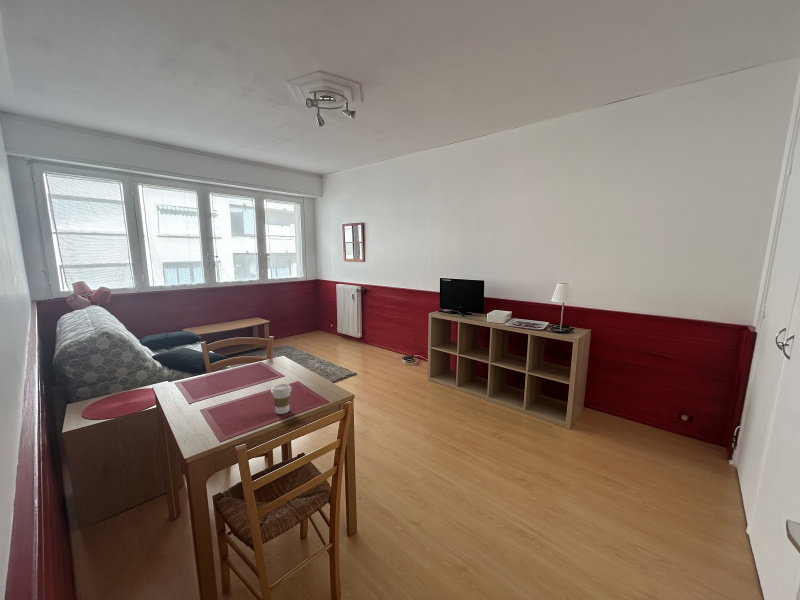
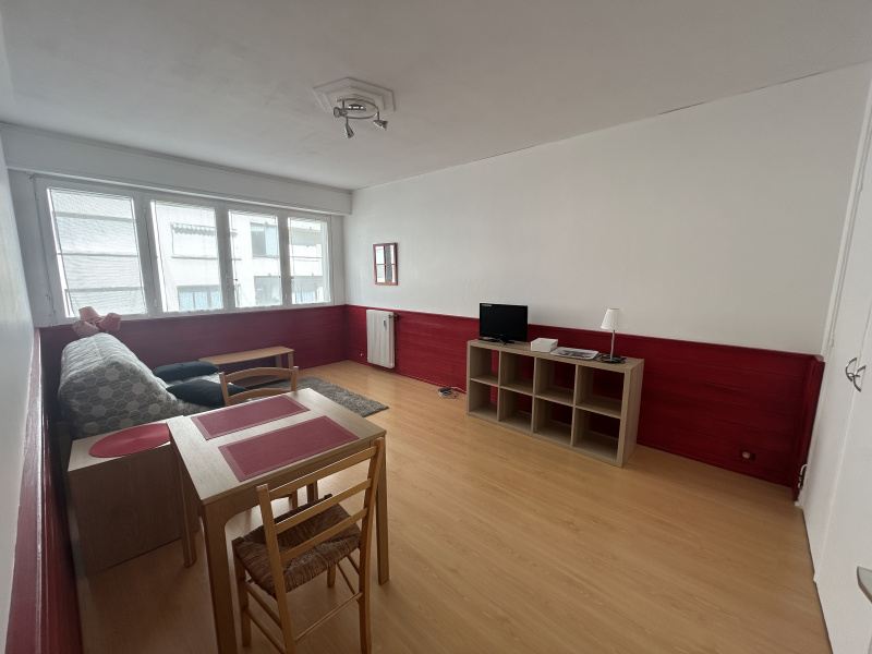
- coffee cup (281, 398)
